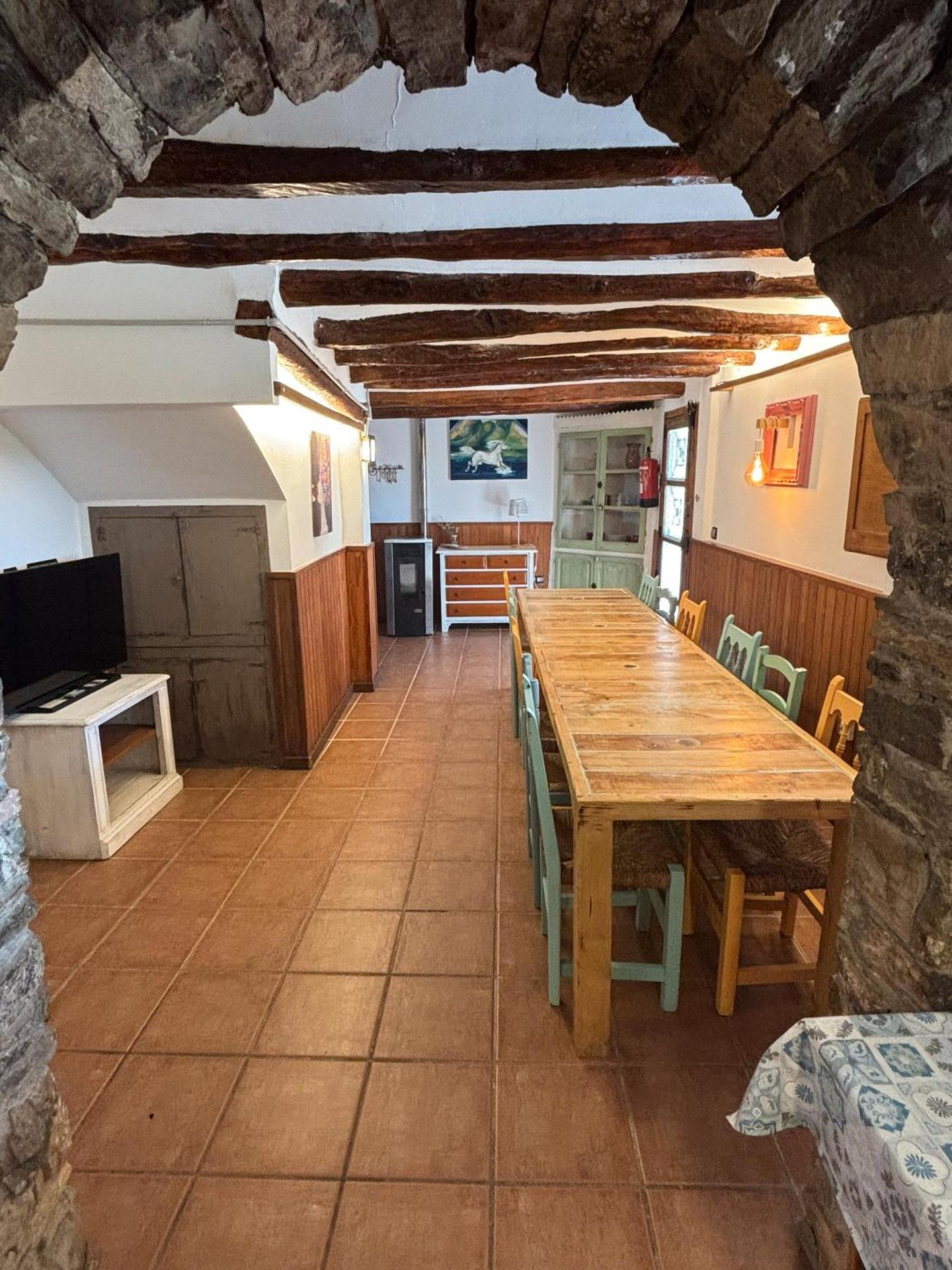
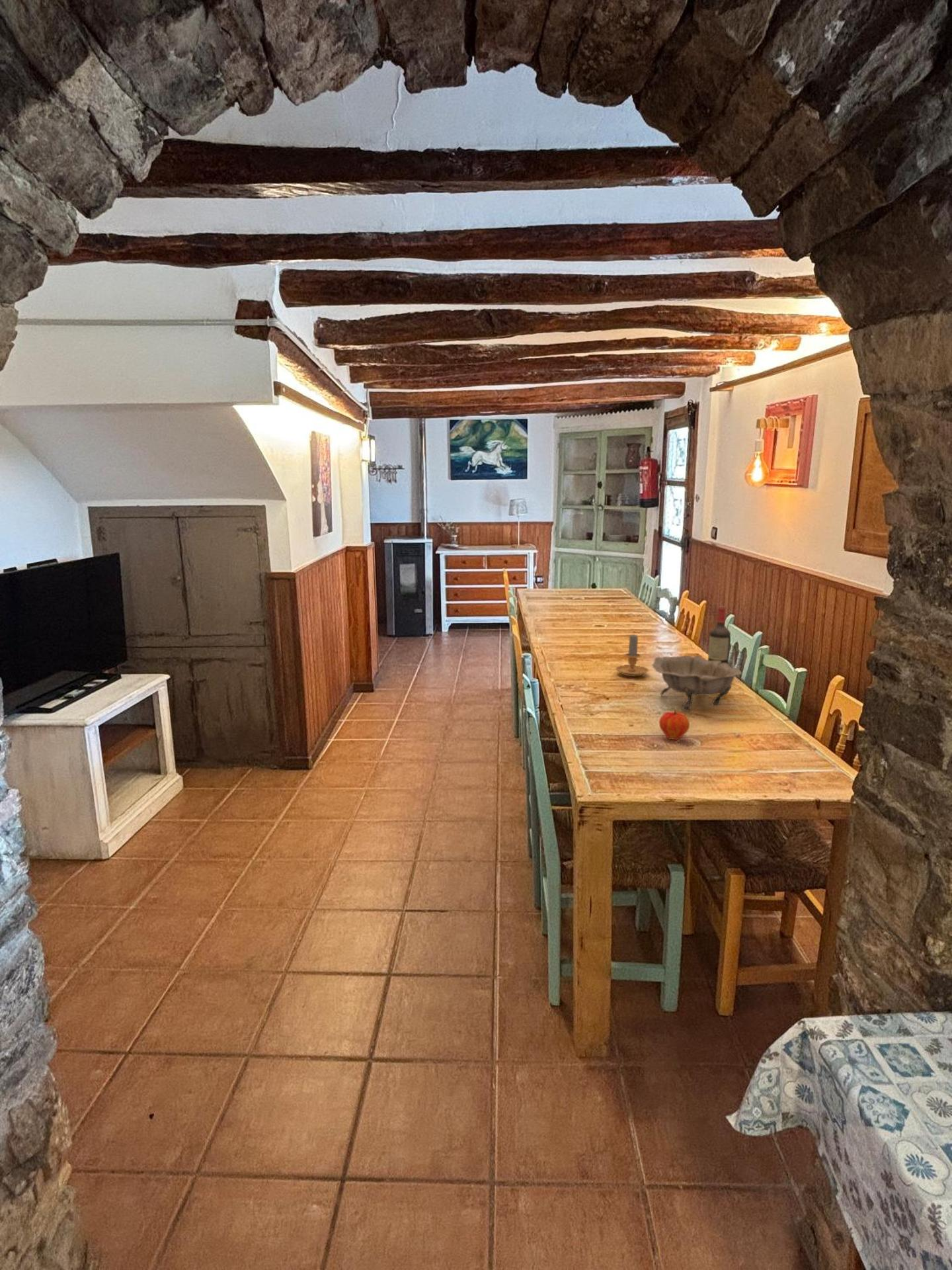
+ candle (633, 654)
+ wine bottle (719, 642)
+ decorative bowl (694, 682)
+ fruit (674, 724)
